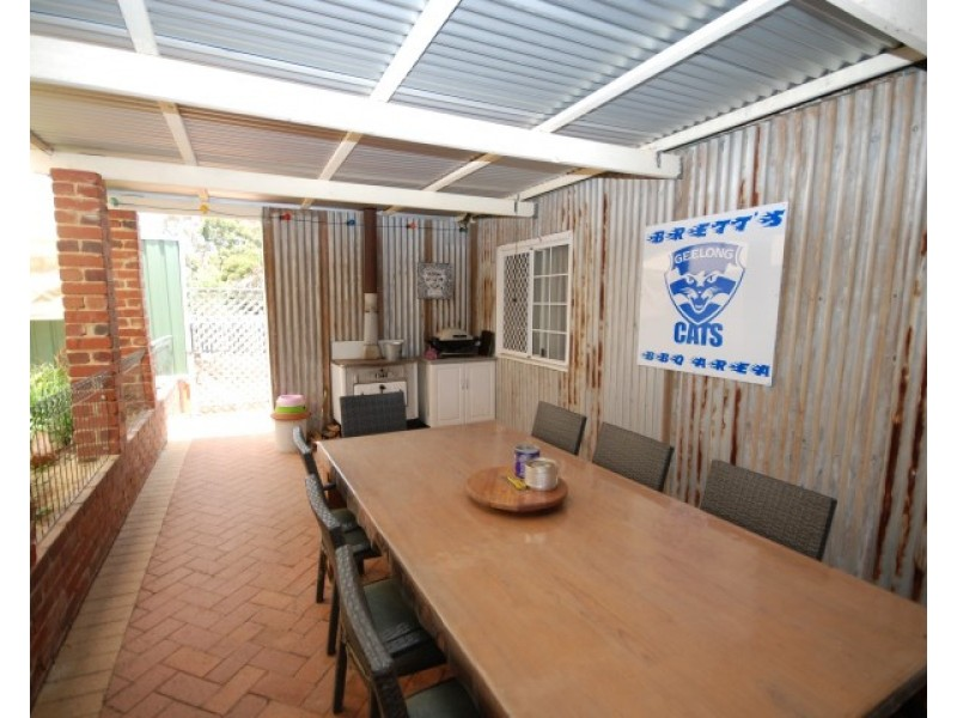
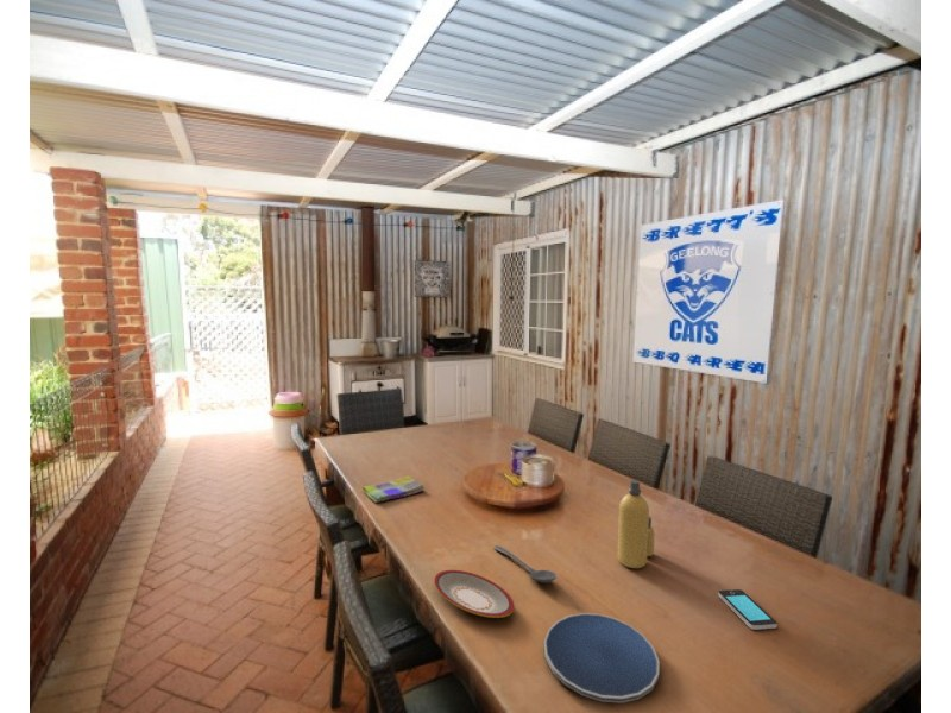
+ bottle (637, 519)
+ plate (472, 594)
+ plate (599, 654)
+ smartphone (745, 607)
+ dish towel (393, 487)
+ stirrer (521, 561)
